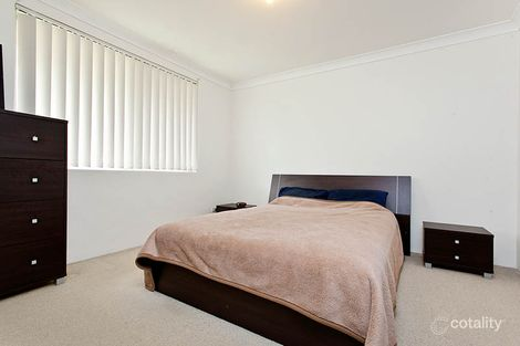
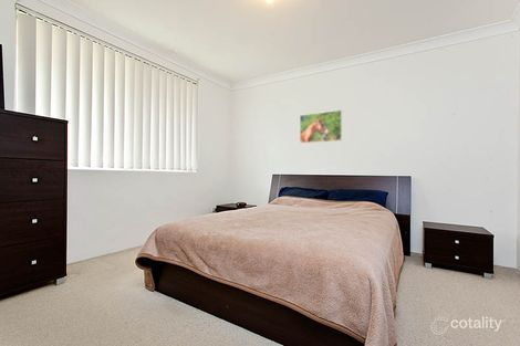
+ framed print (320, 127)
